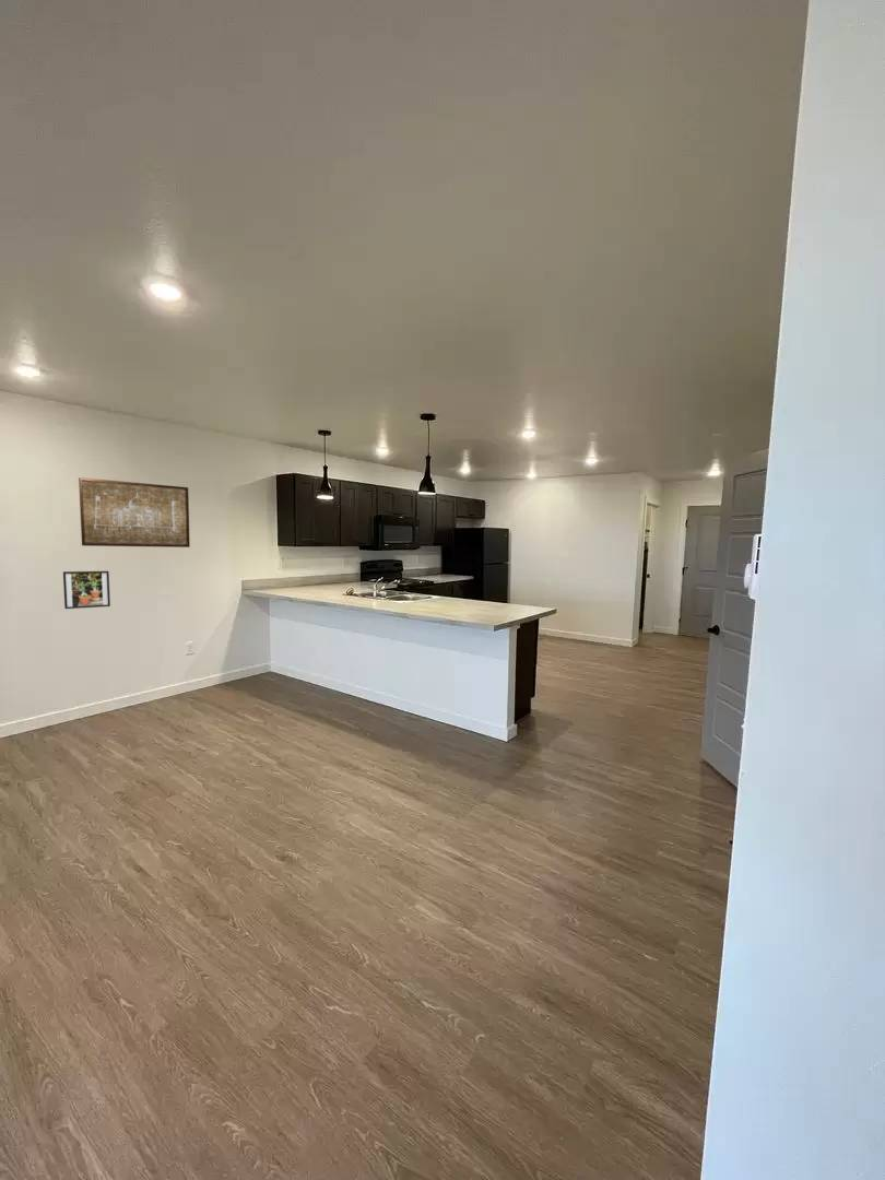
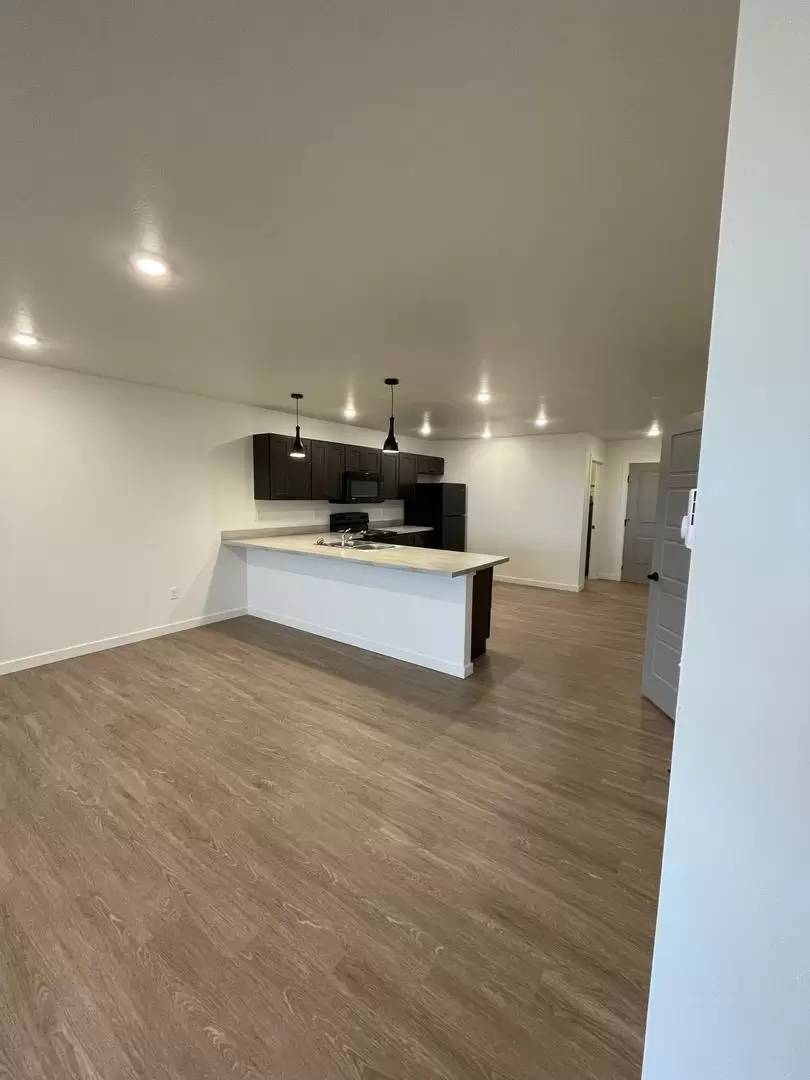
- wall art (138, 515)
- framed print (86, 589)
